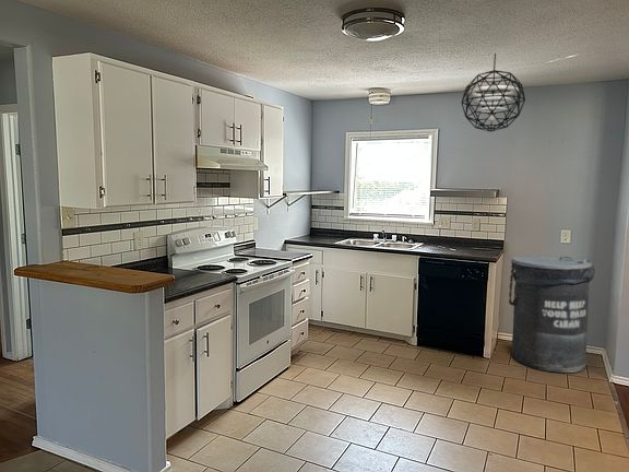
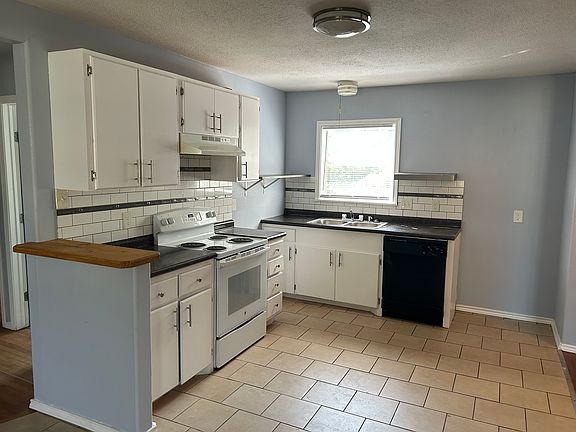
- pendant light (492, 93)
- trash can (548, 307)
